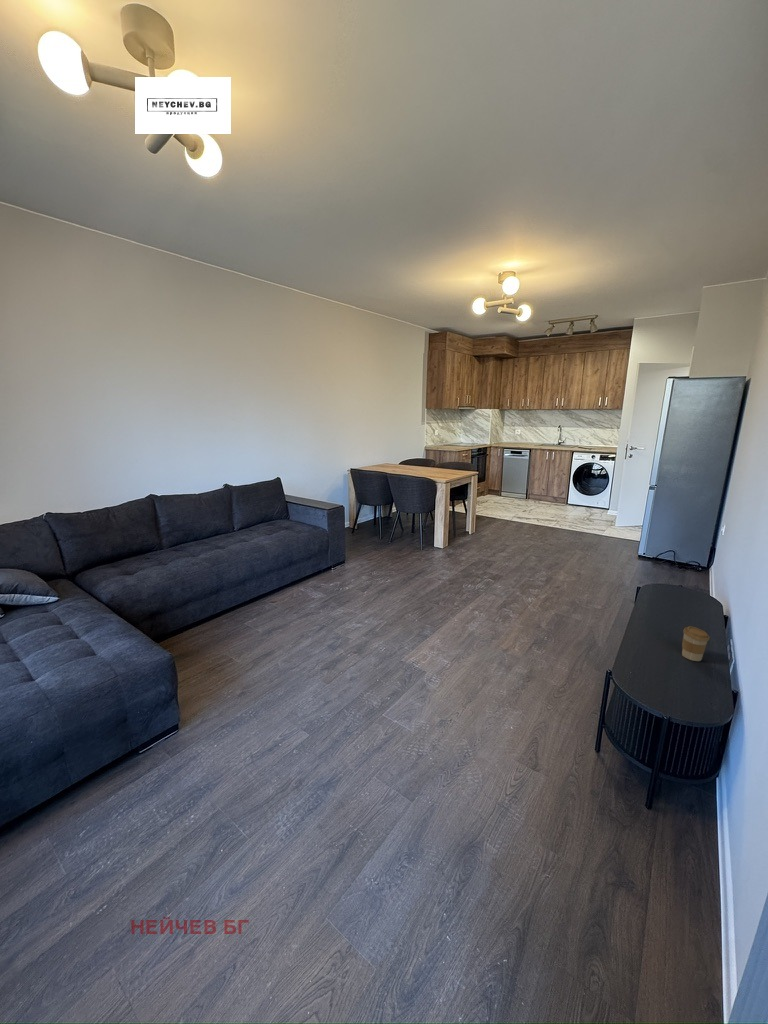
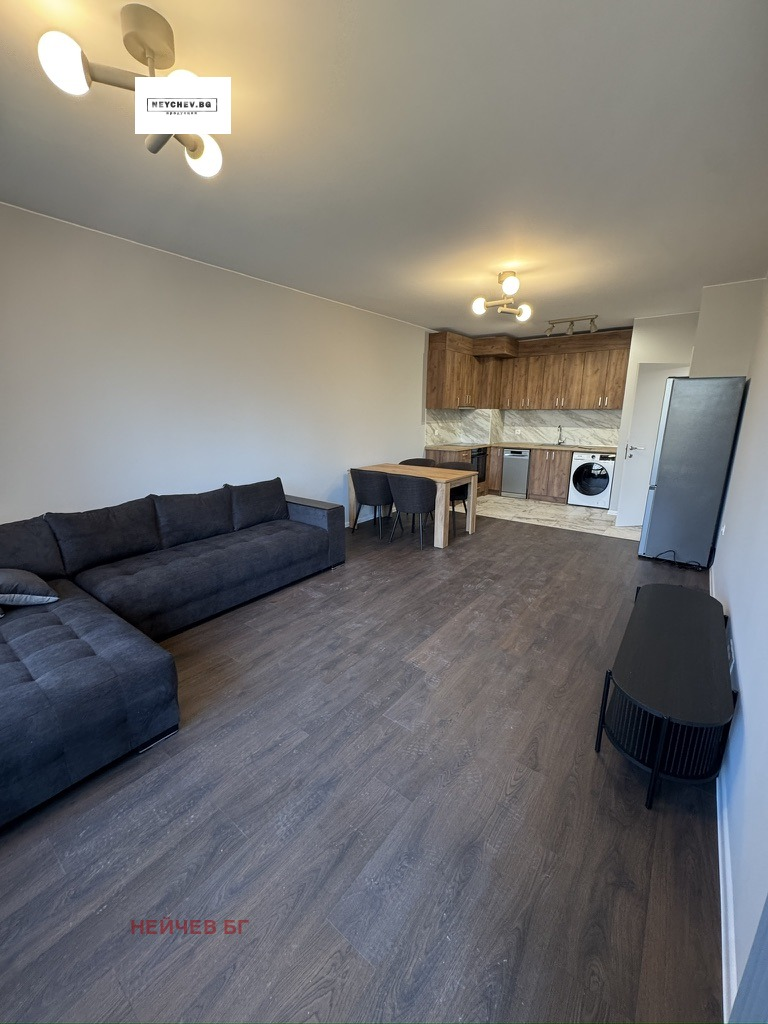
- coffee cup (694, 643)
